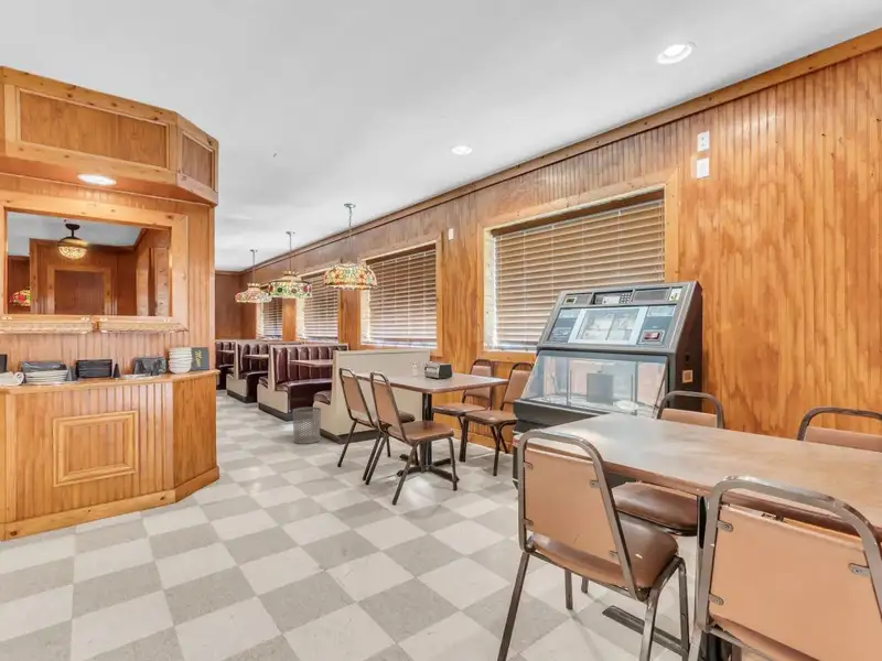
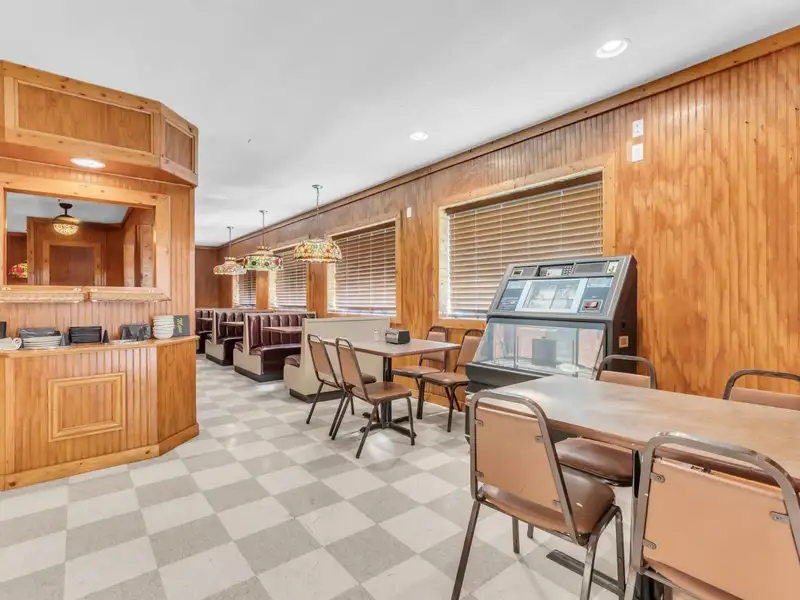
- waste bin (306, 424)
